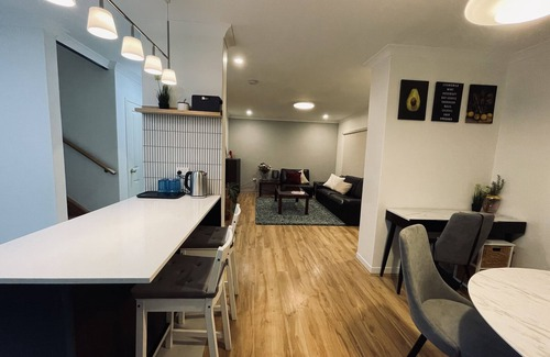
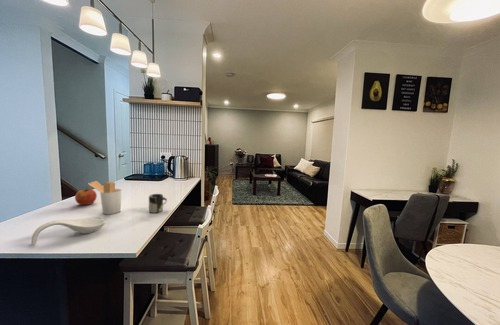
+ fruit (86, 196)
+ spoon rest (72, 226)
+ utensil holder (105, 196)
+ cup (158, 202)
